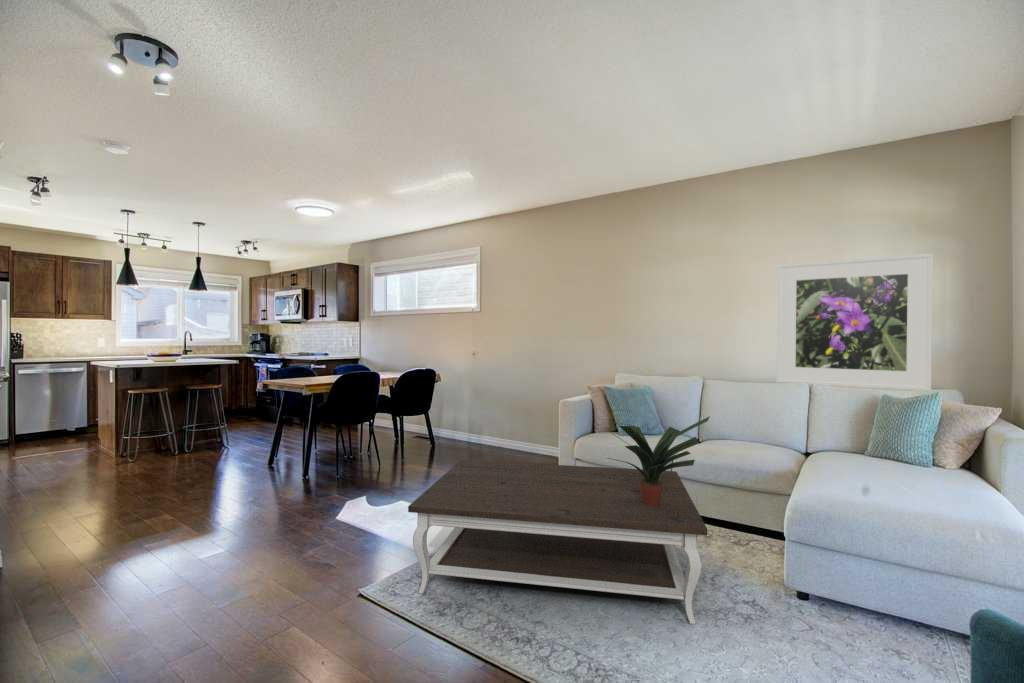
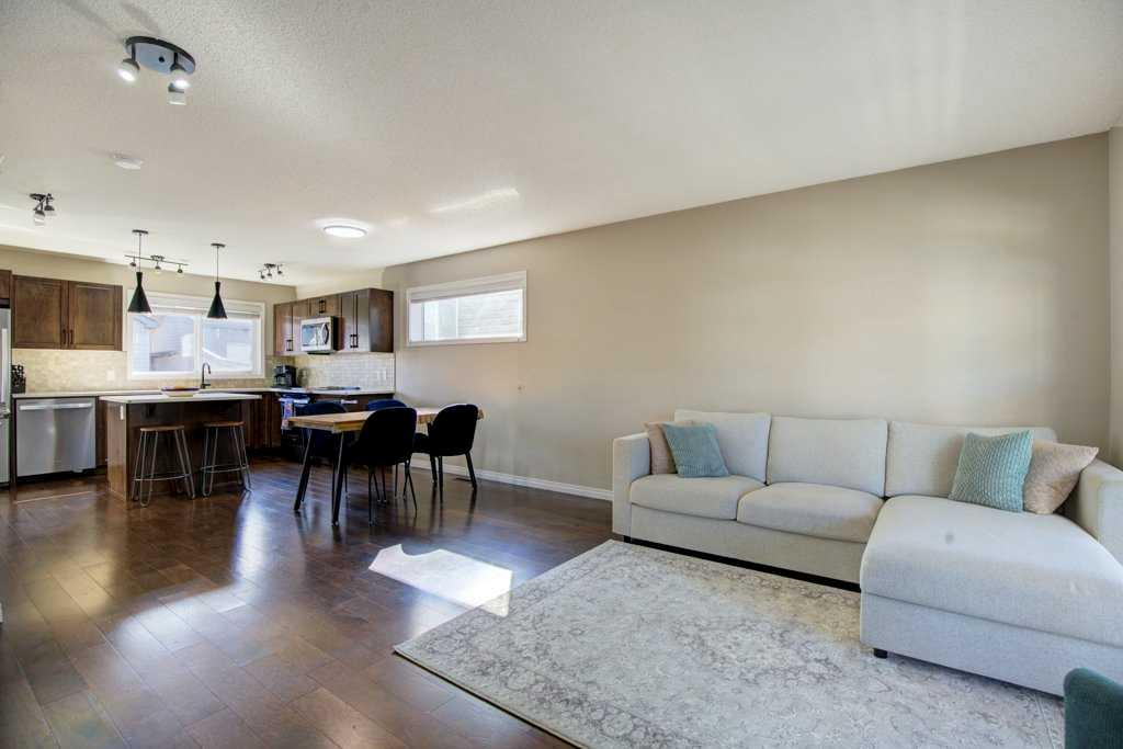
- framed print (848, 323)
- potted plant (656, 458)
- coffee table (557, 526)
